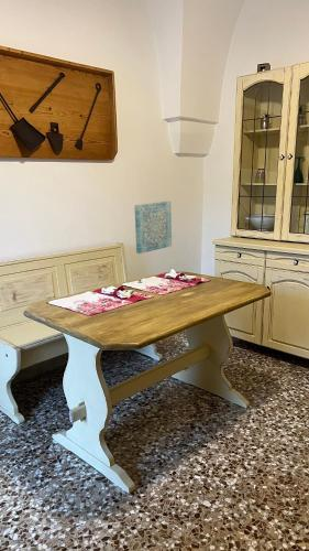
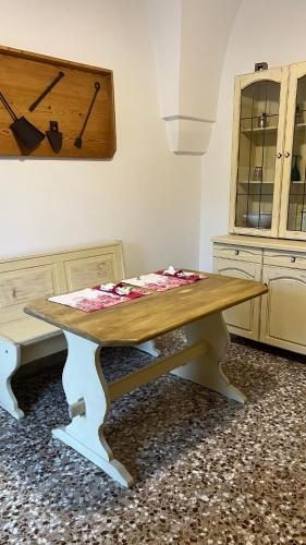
- wall art (154, 226)
